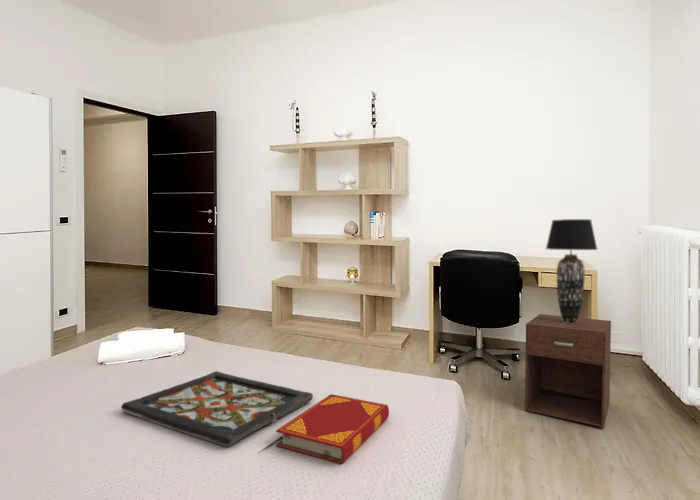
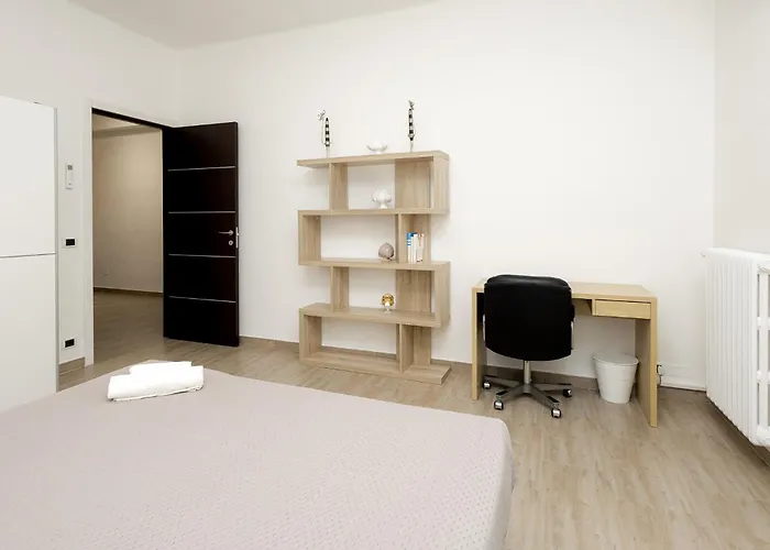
- hardback book (336, 424)
- decorative tray (220, 401)
- nightstand (568, 365)
- table lamp (570, 271)
